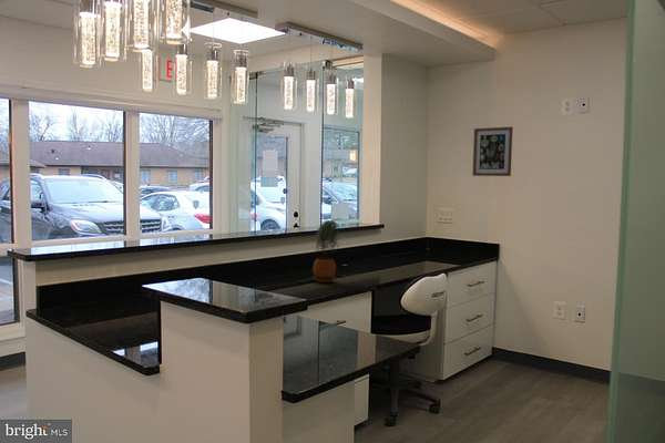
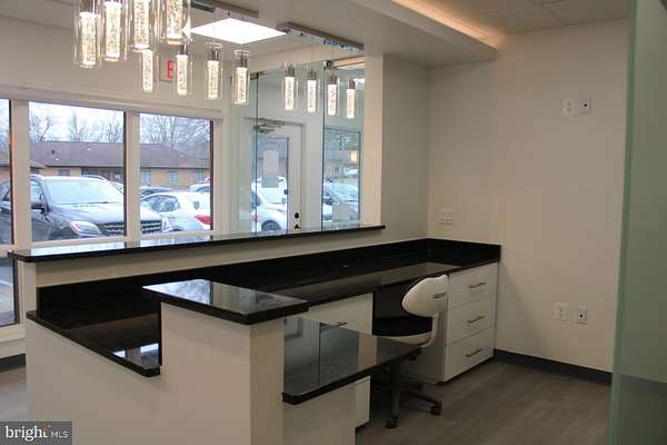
- potted plant (327, 250)
- wall art (492, 152)
